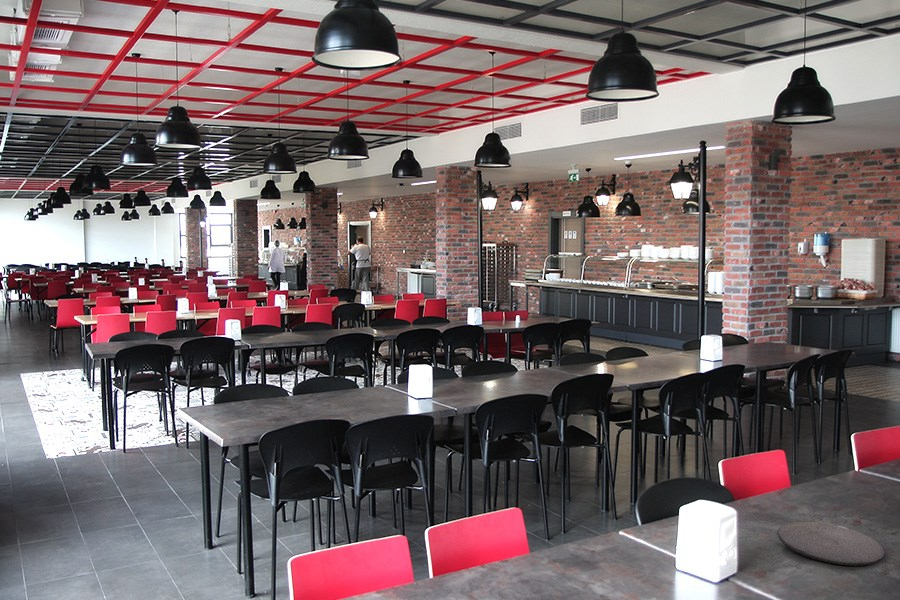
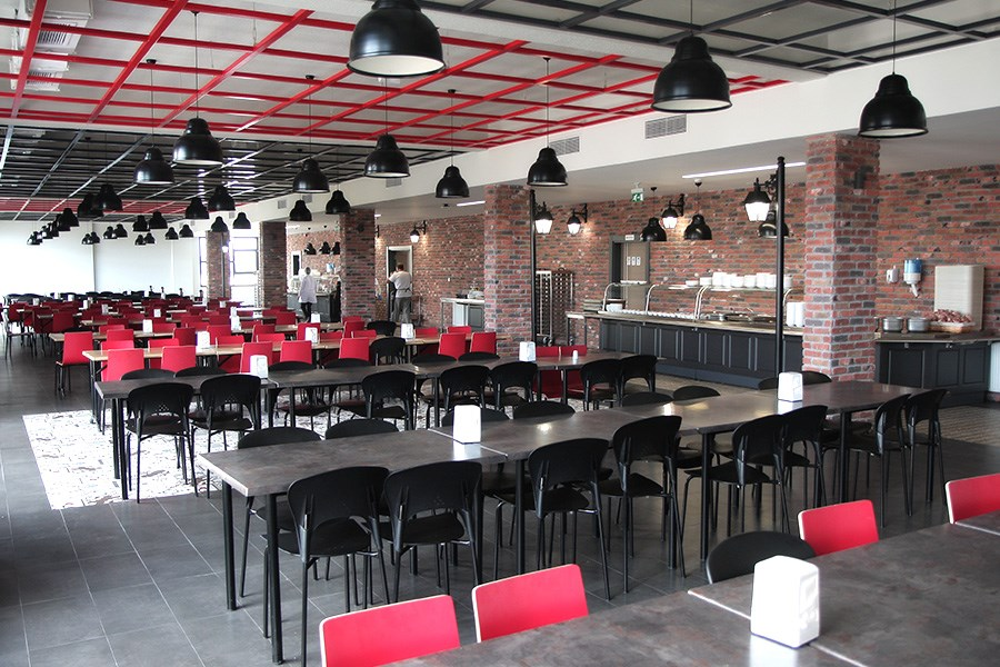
- plate (829, 542)
